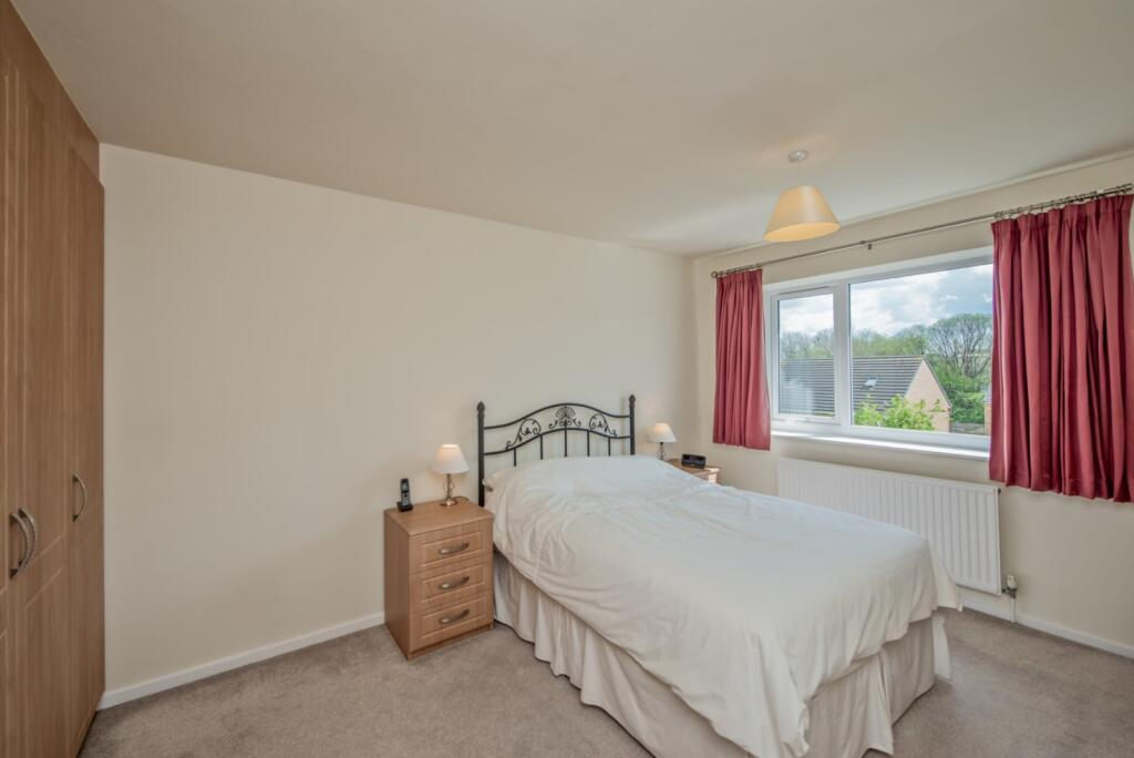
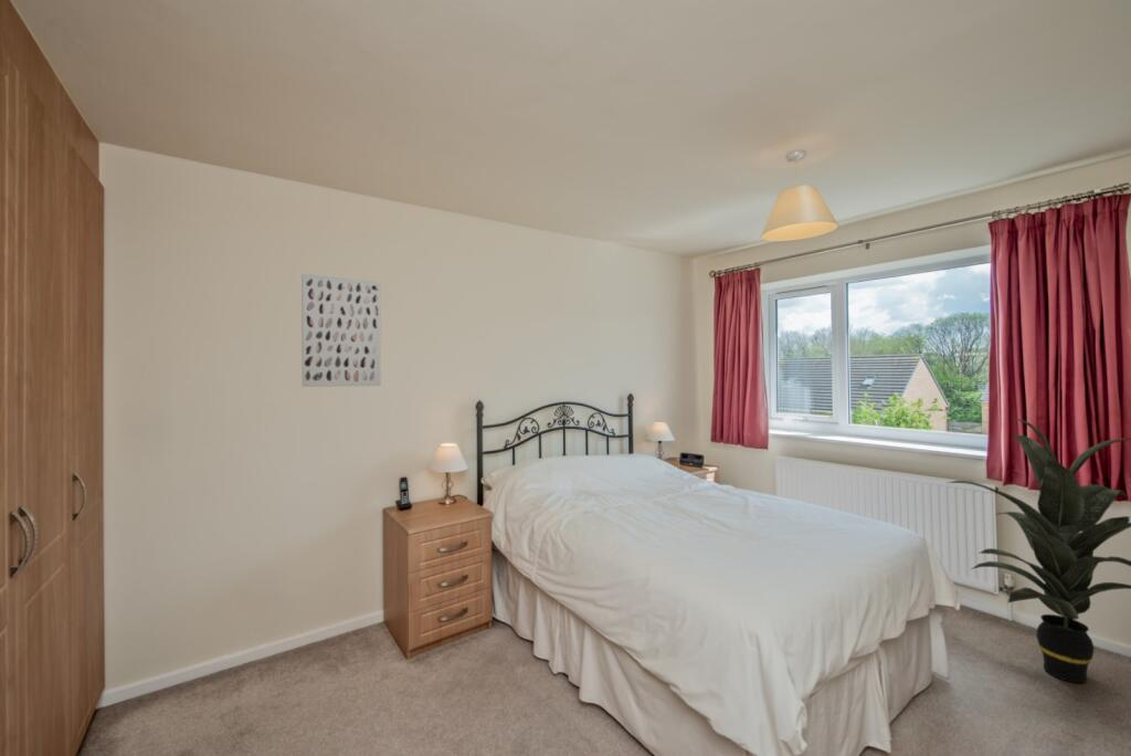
+ indoor plant (1051, 543)
+ wall art (342, 332)
